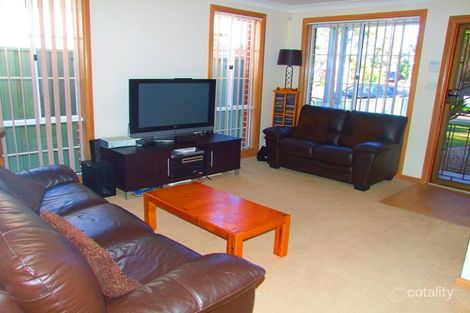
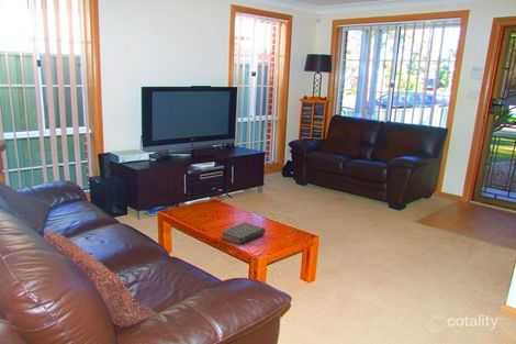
+ book (243, 233)
